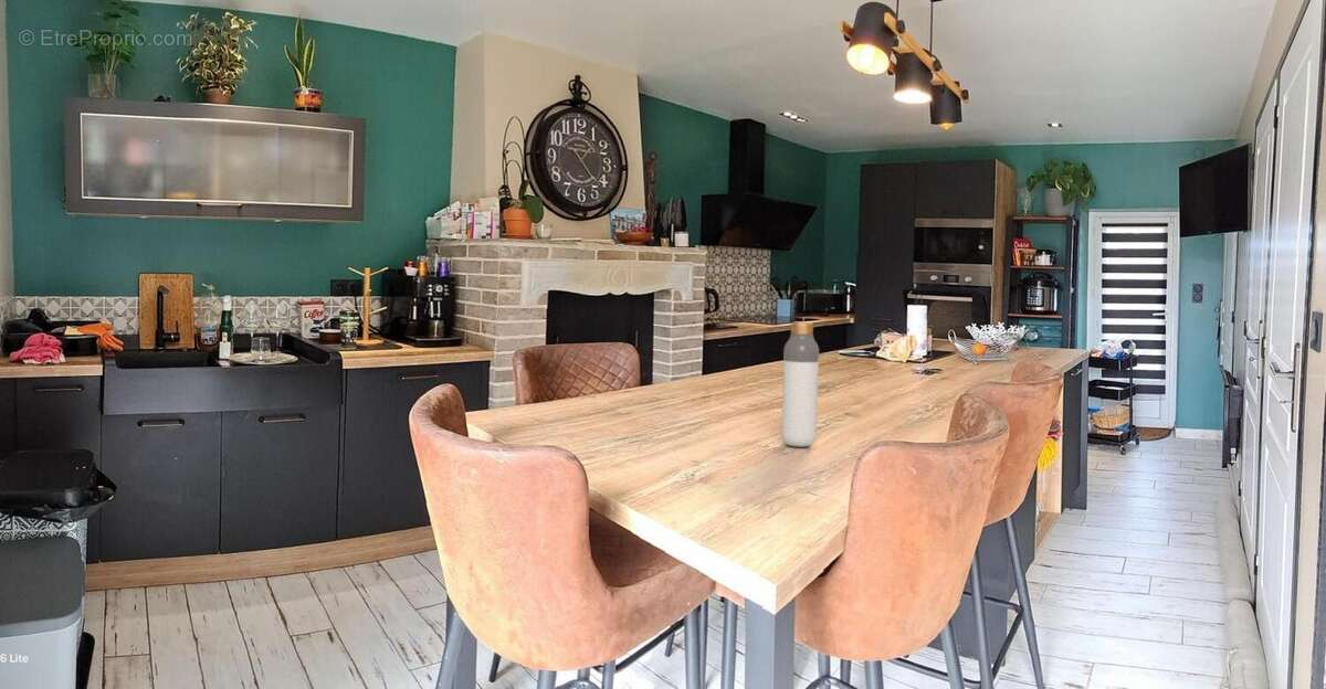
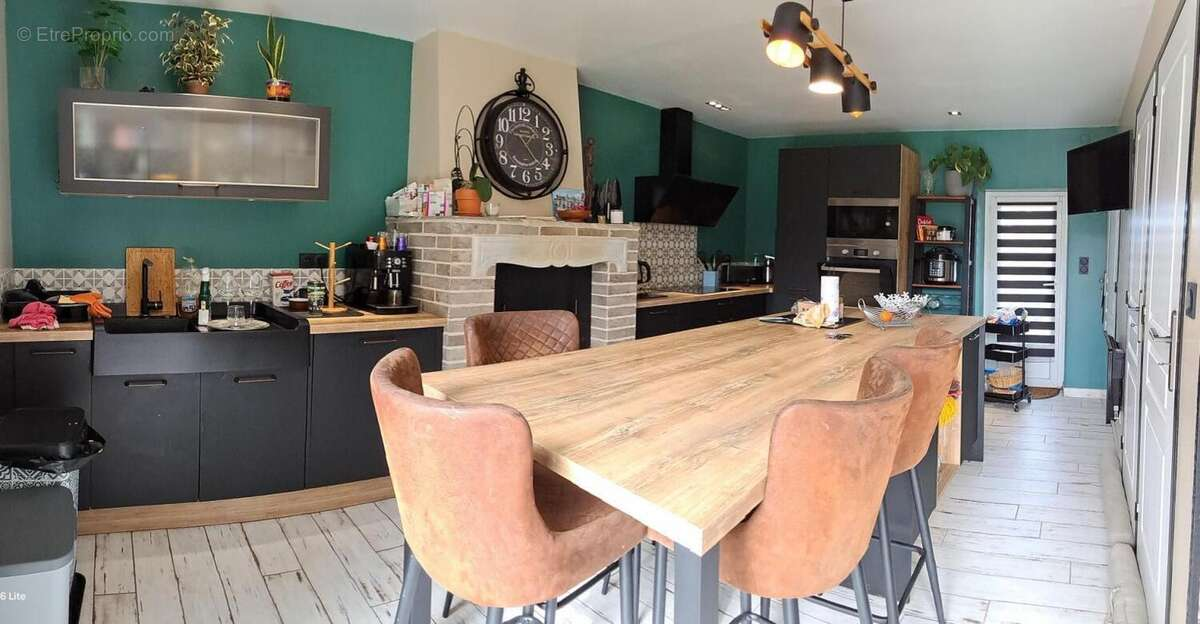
- bottle (800, 383)
